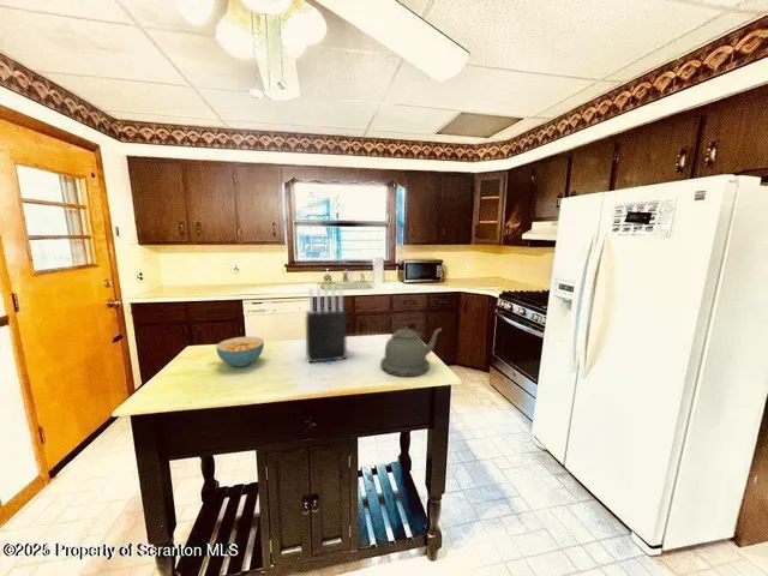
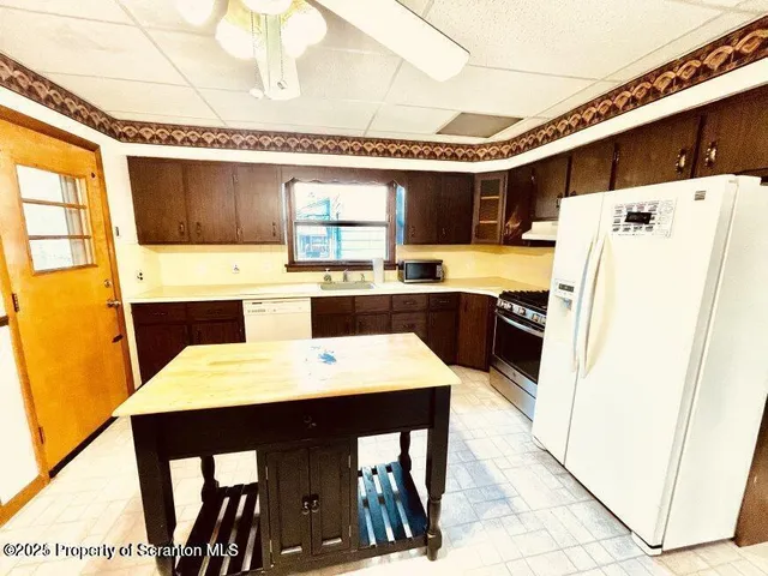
- knife block (325, 320)
- cereal bowl (240, 353)
- kettle (408, 338)
